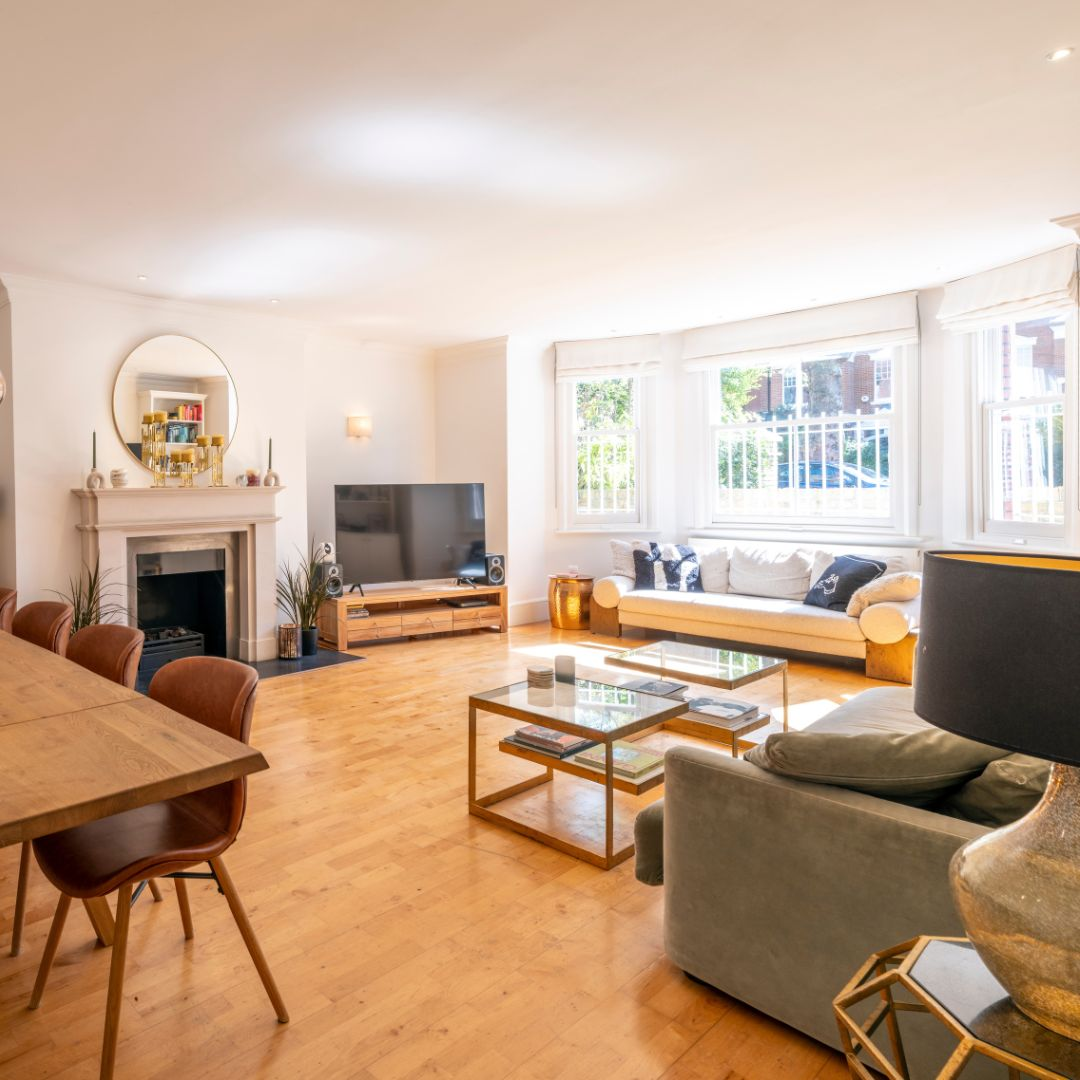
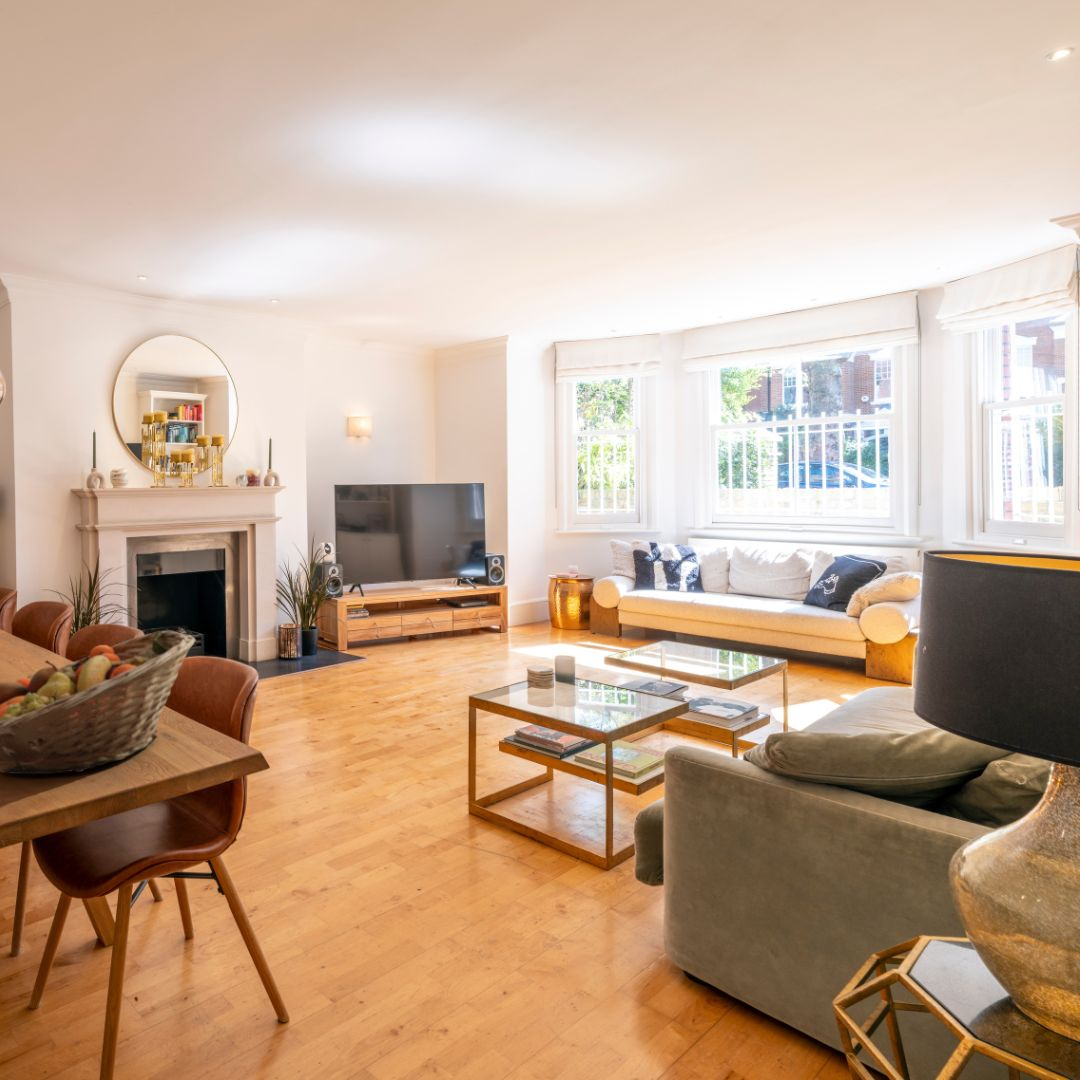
+ fruit basket (87, 695)
